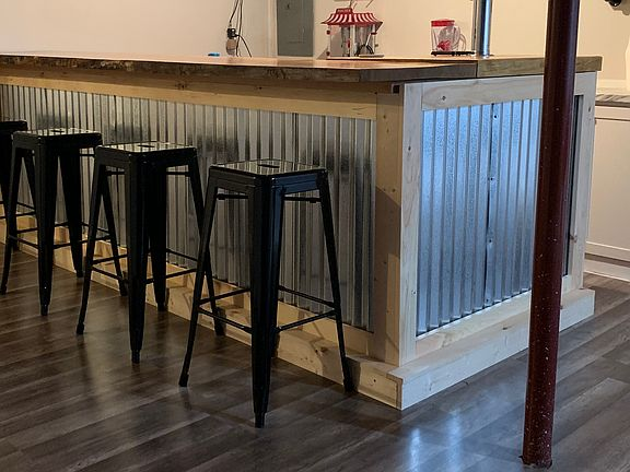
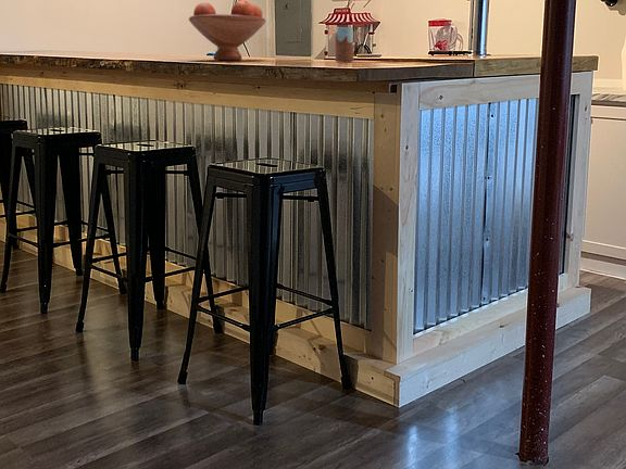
+ fruit bowl (227, 30)
+ drinking glass (348, 45)
